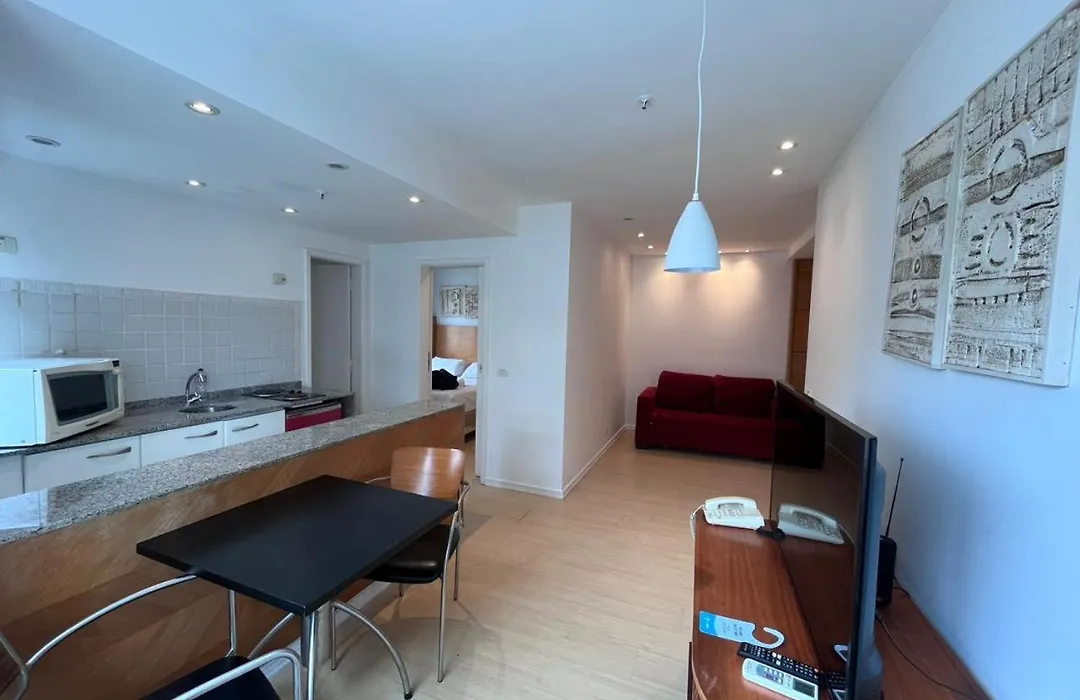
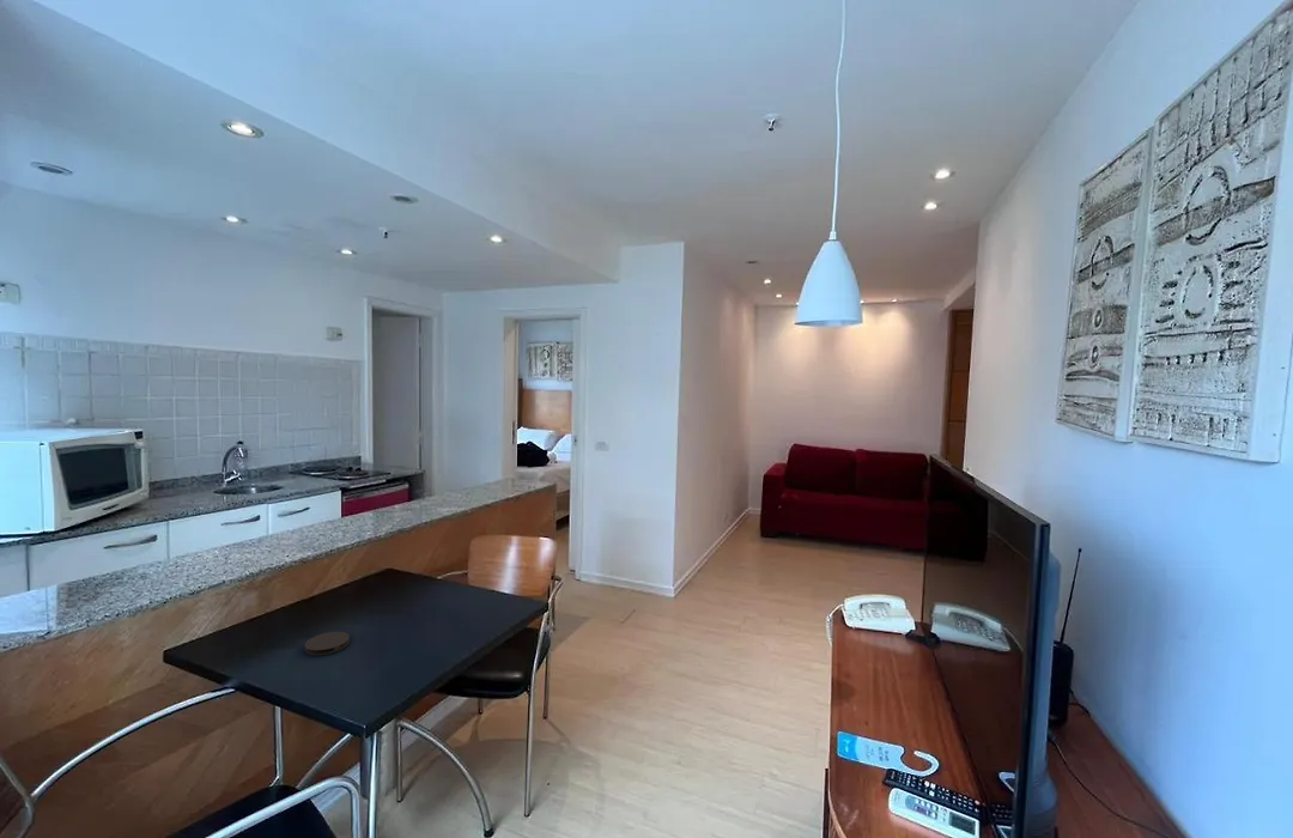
+ coaster (327, 643)
